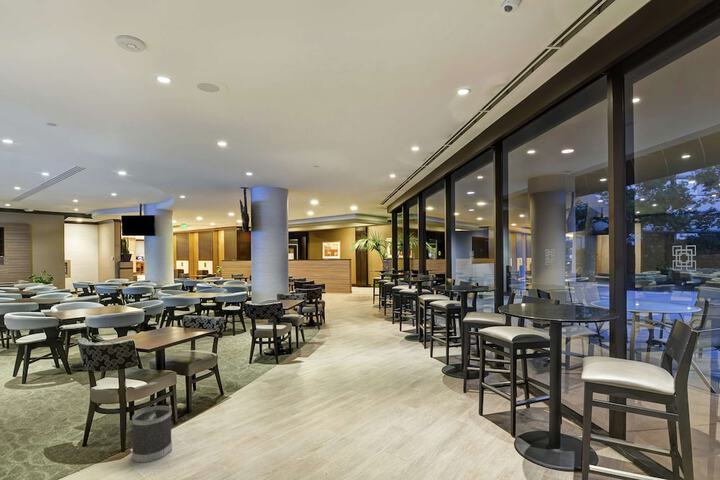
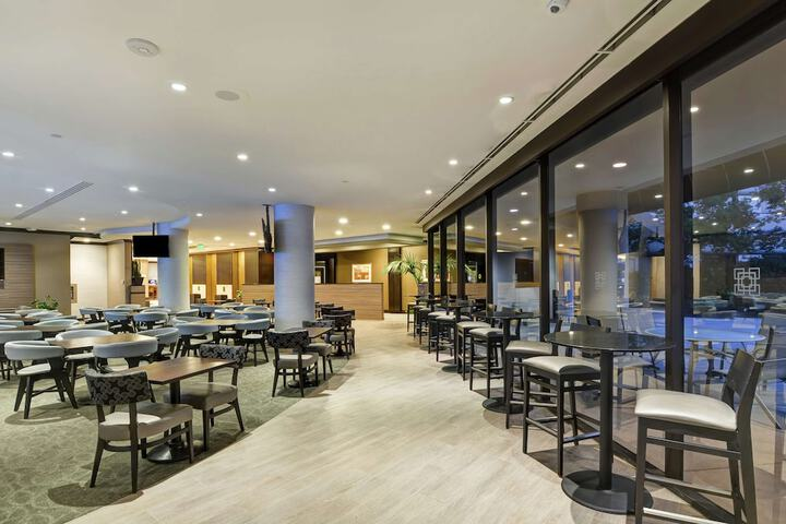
- wastebasket (152, 433)
